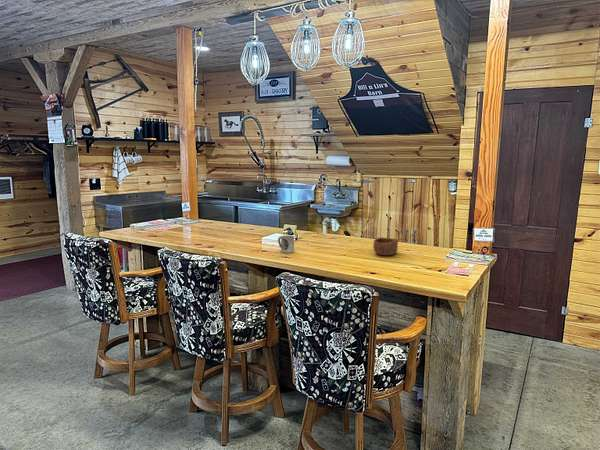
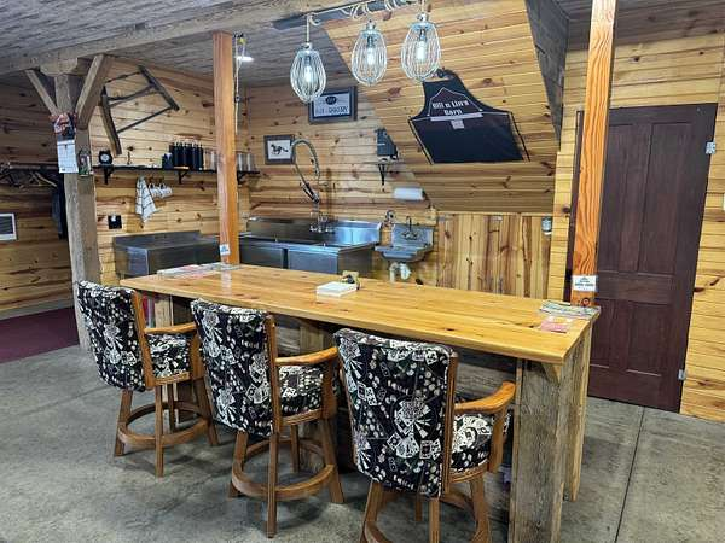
- bowl (385, 246)
- cup (285, 243)
